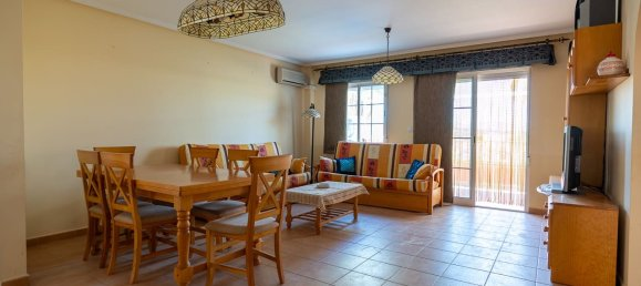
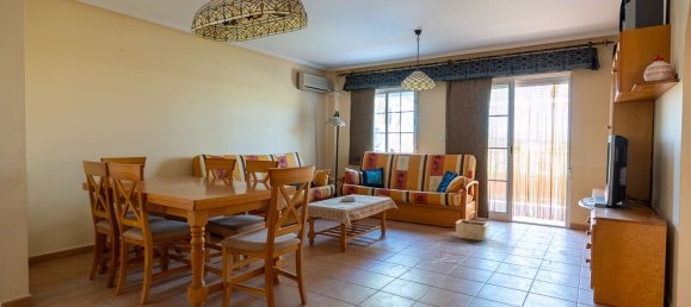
+ basket (471, 224)
